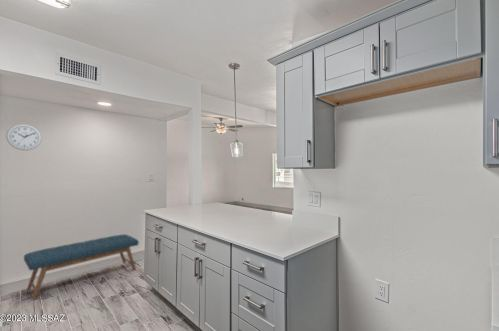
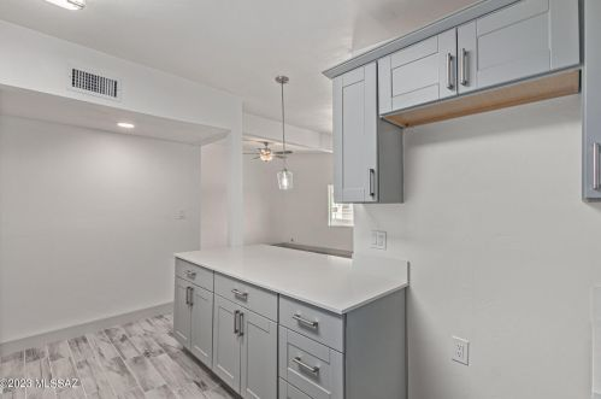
- wall clock (24, 137)
- bench (86, 260)
